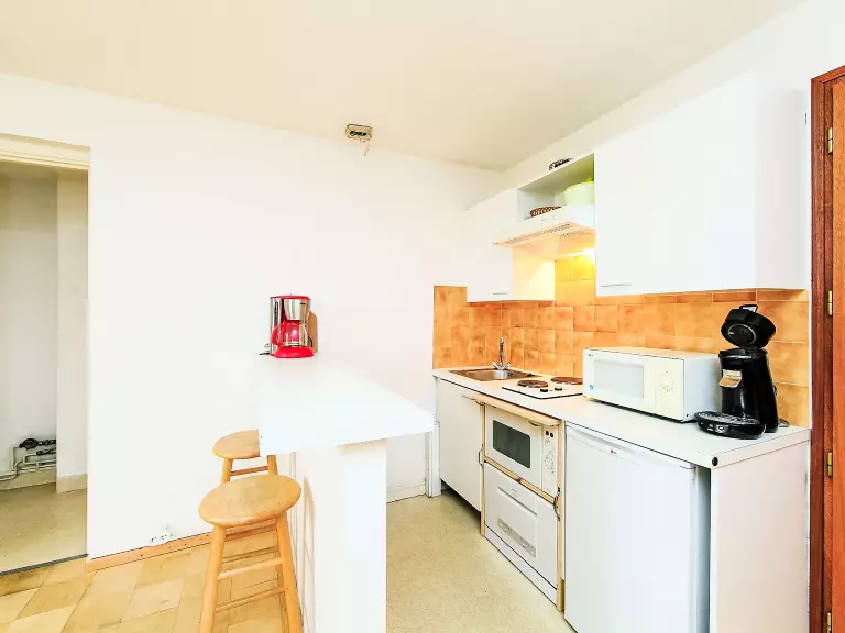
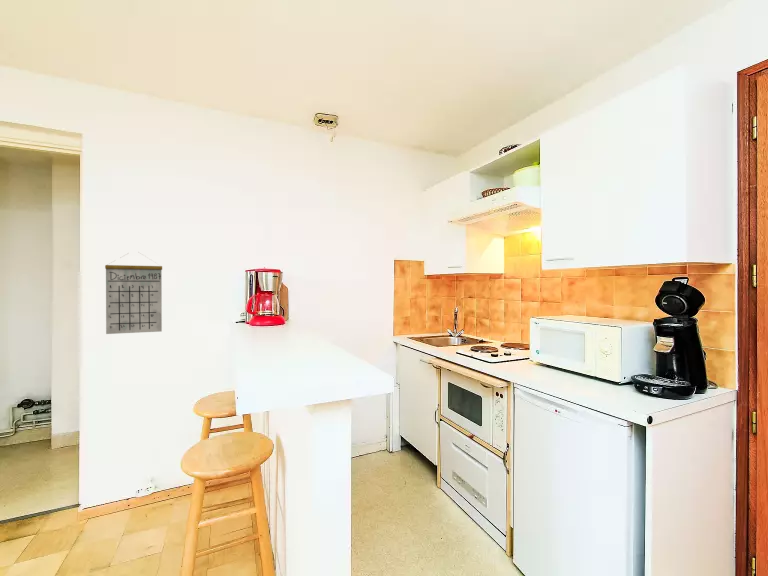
+ calendar (134, 291)
